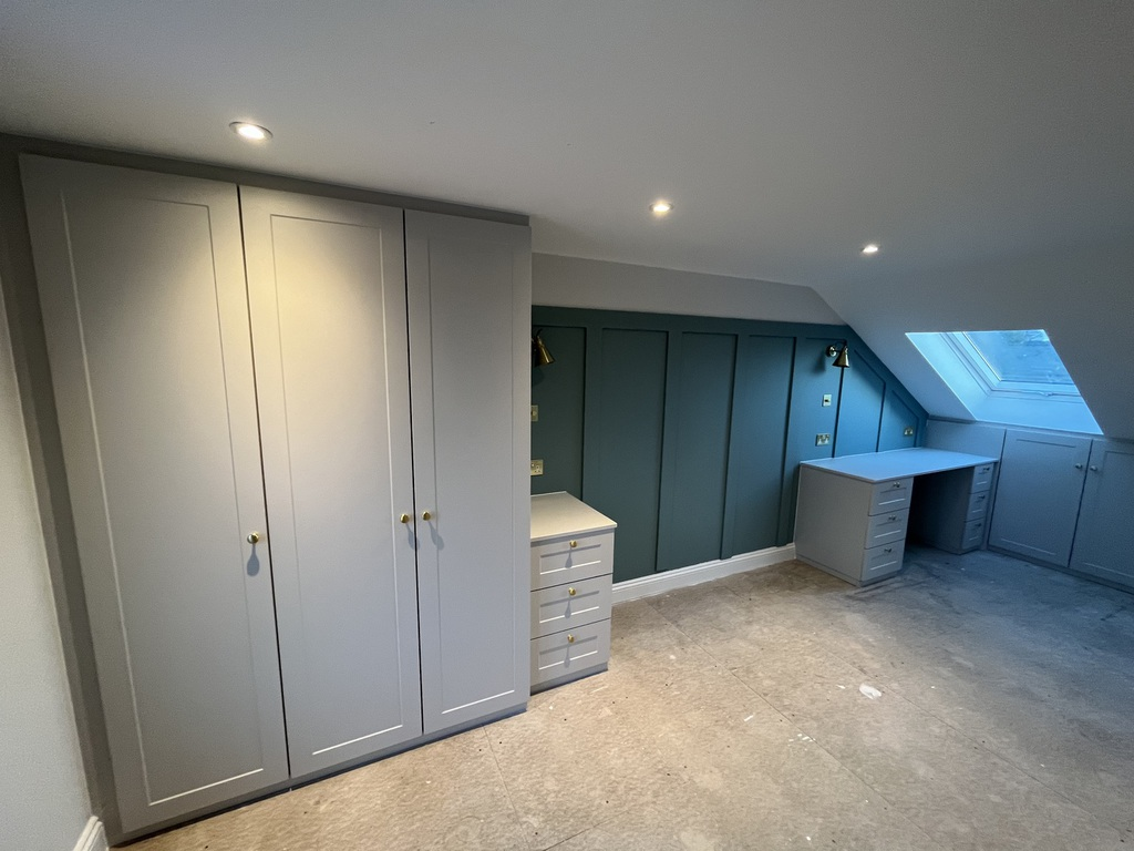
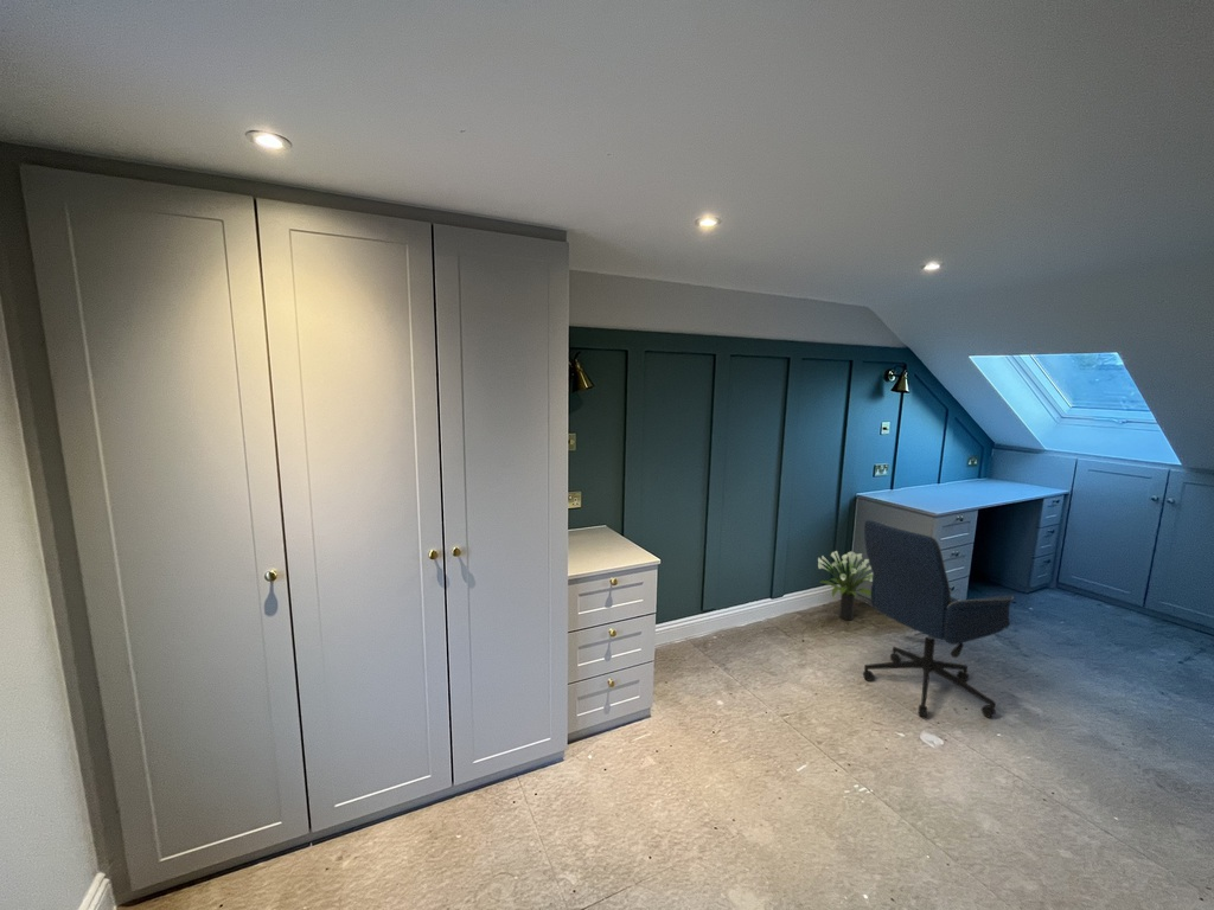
+ potted plant (849, 584)
+ office chair (929, 608)
